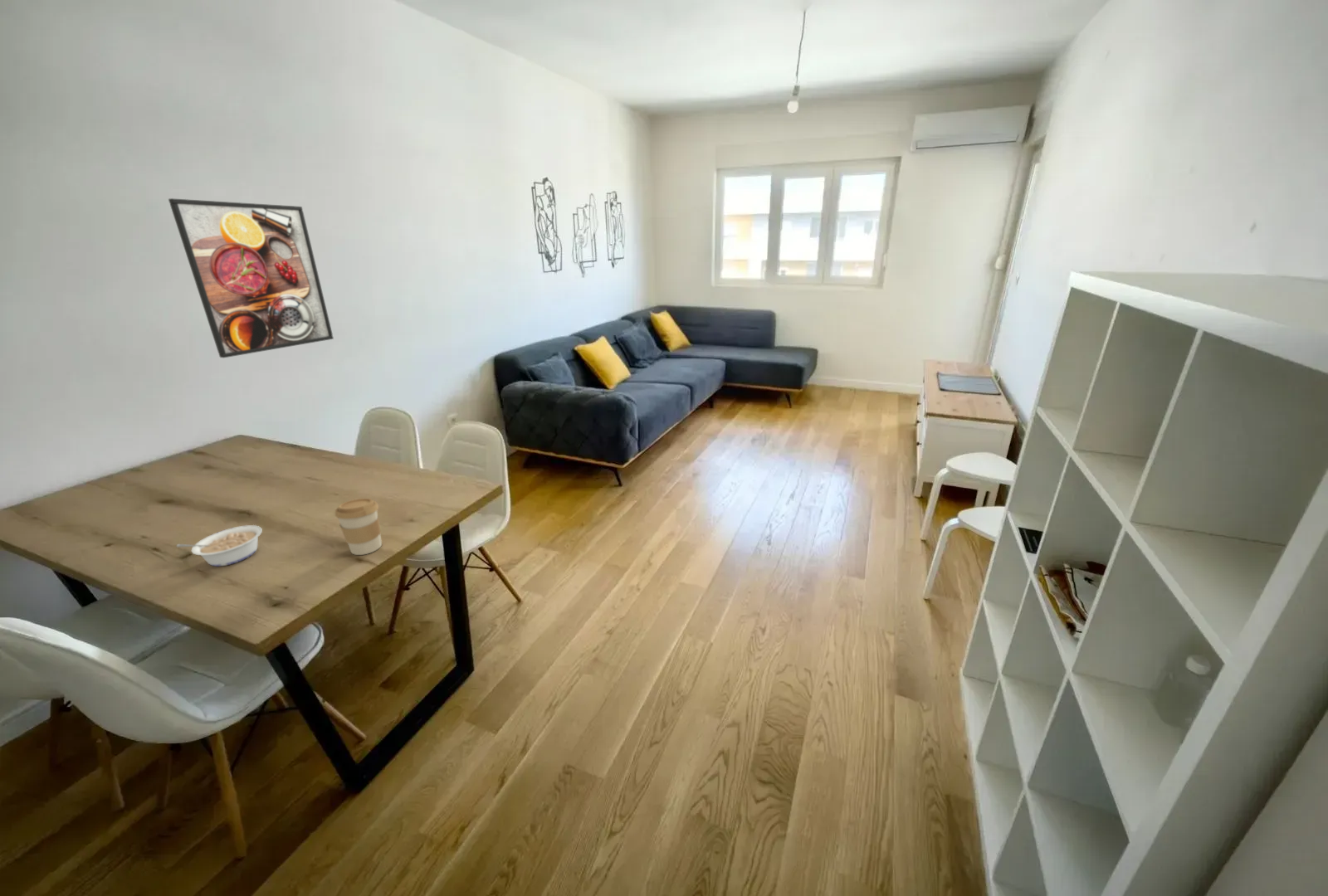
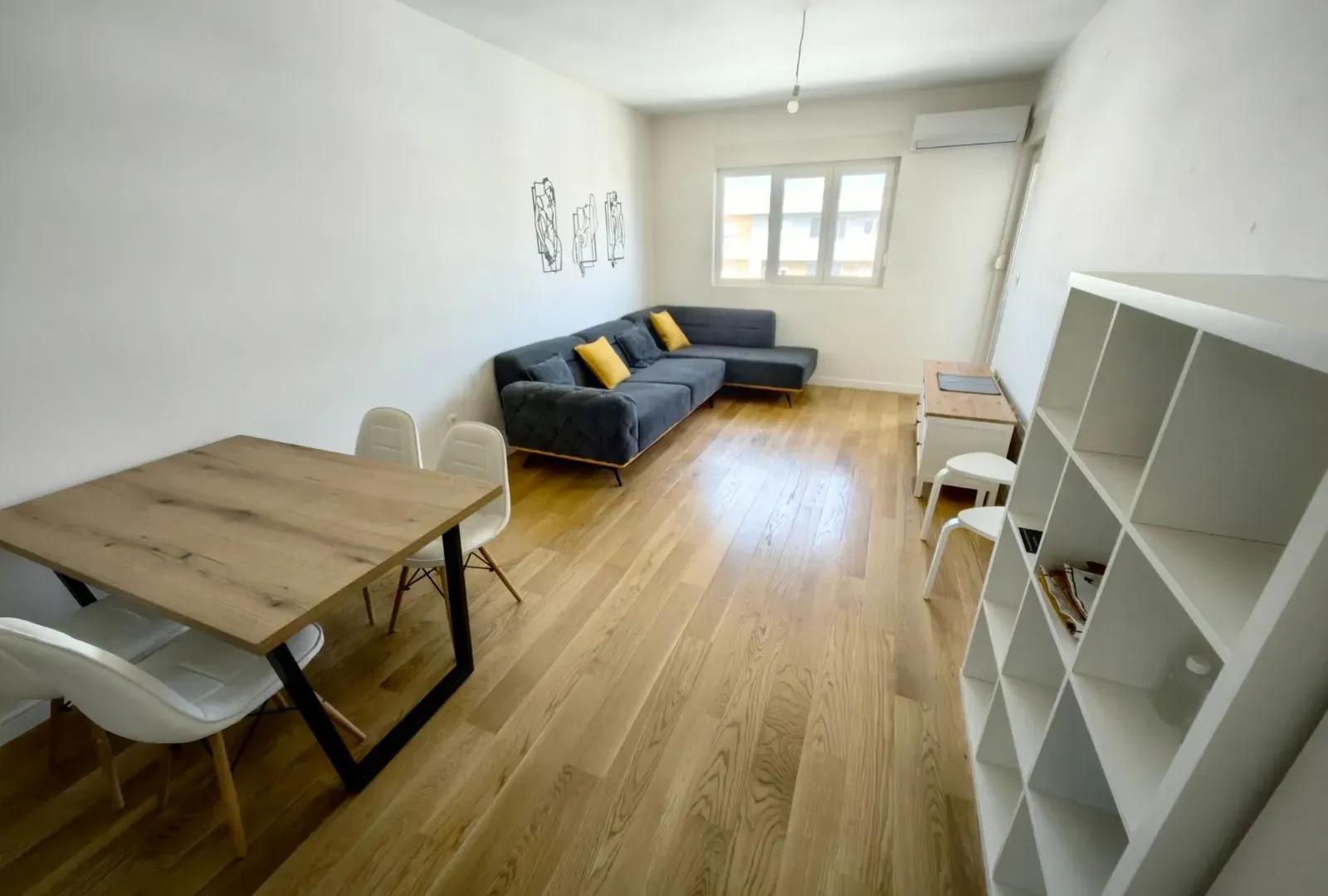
- legume (227, 547)
- coffee cup (360, 524)
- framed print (262, 279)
